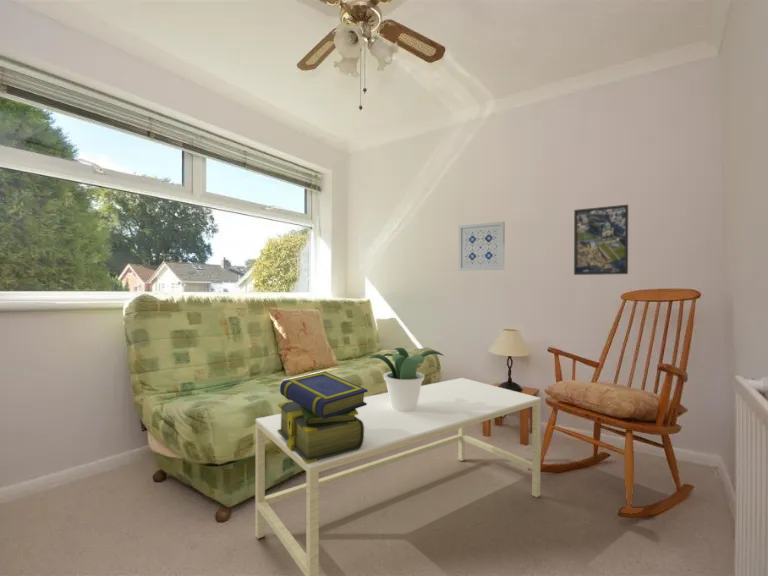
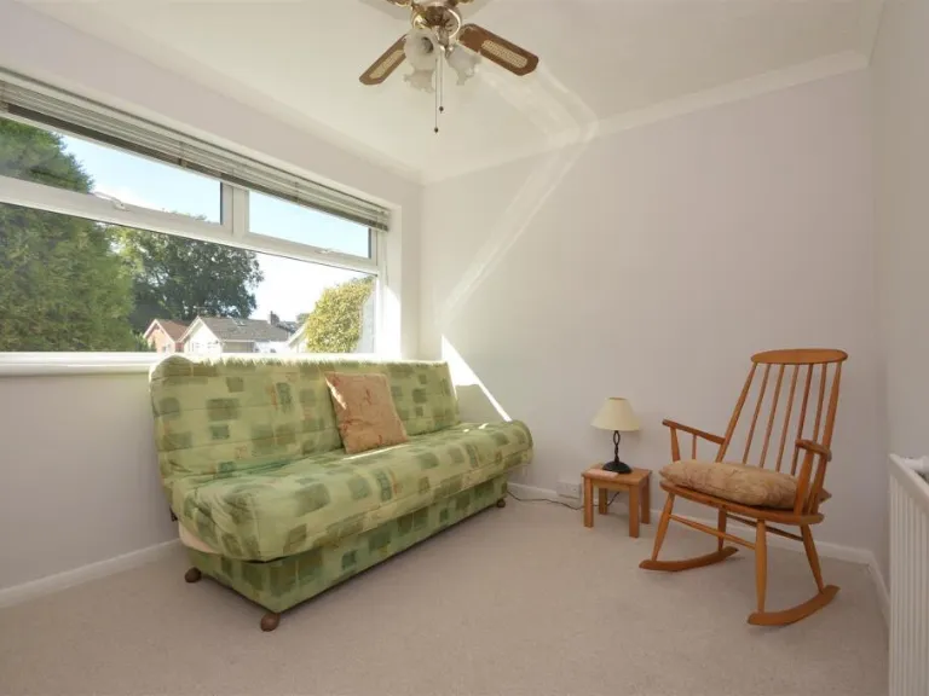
- potted plant (407, 379)
- coffee table (408, 457)
- wall art (480, 247)
- stack of books (322, 410)
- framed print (600, 241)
